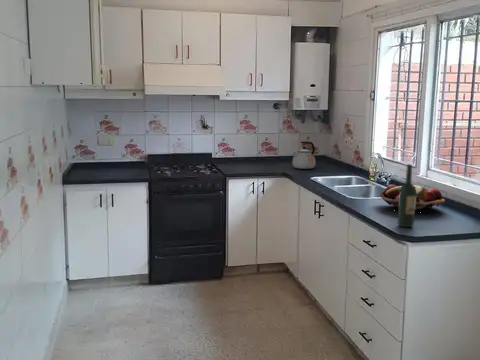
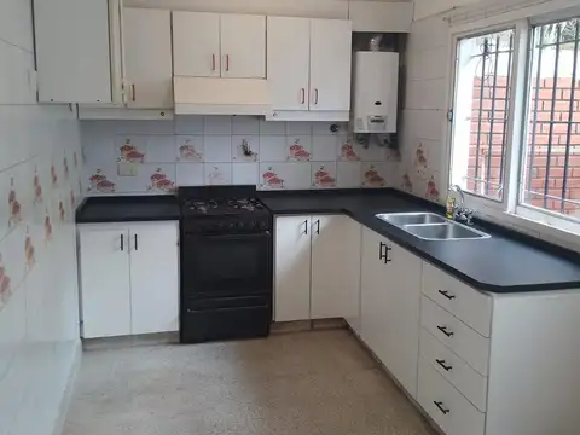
- wine bottle (407, 195)
- fruit basket (416, 196)
- kettle (303, 155)
